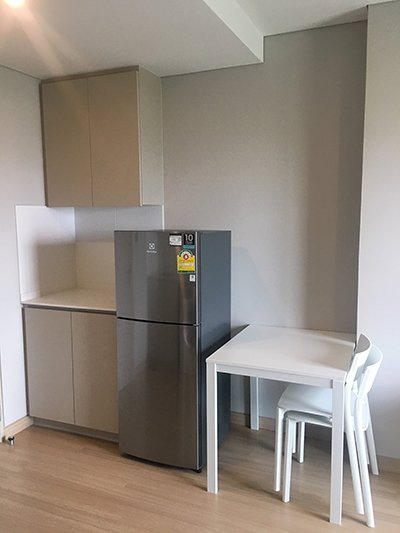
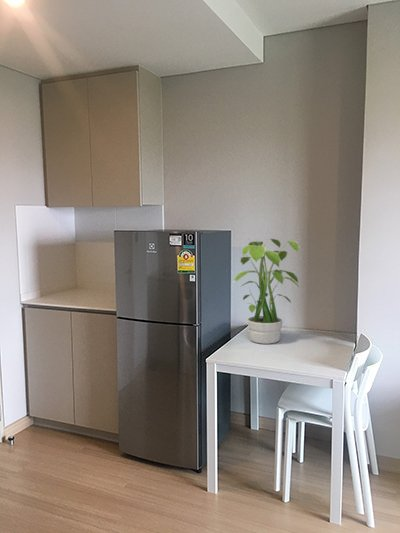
+ potted plant (266, 289)
